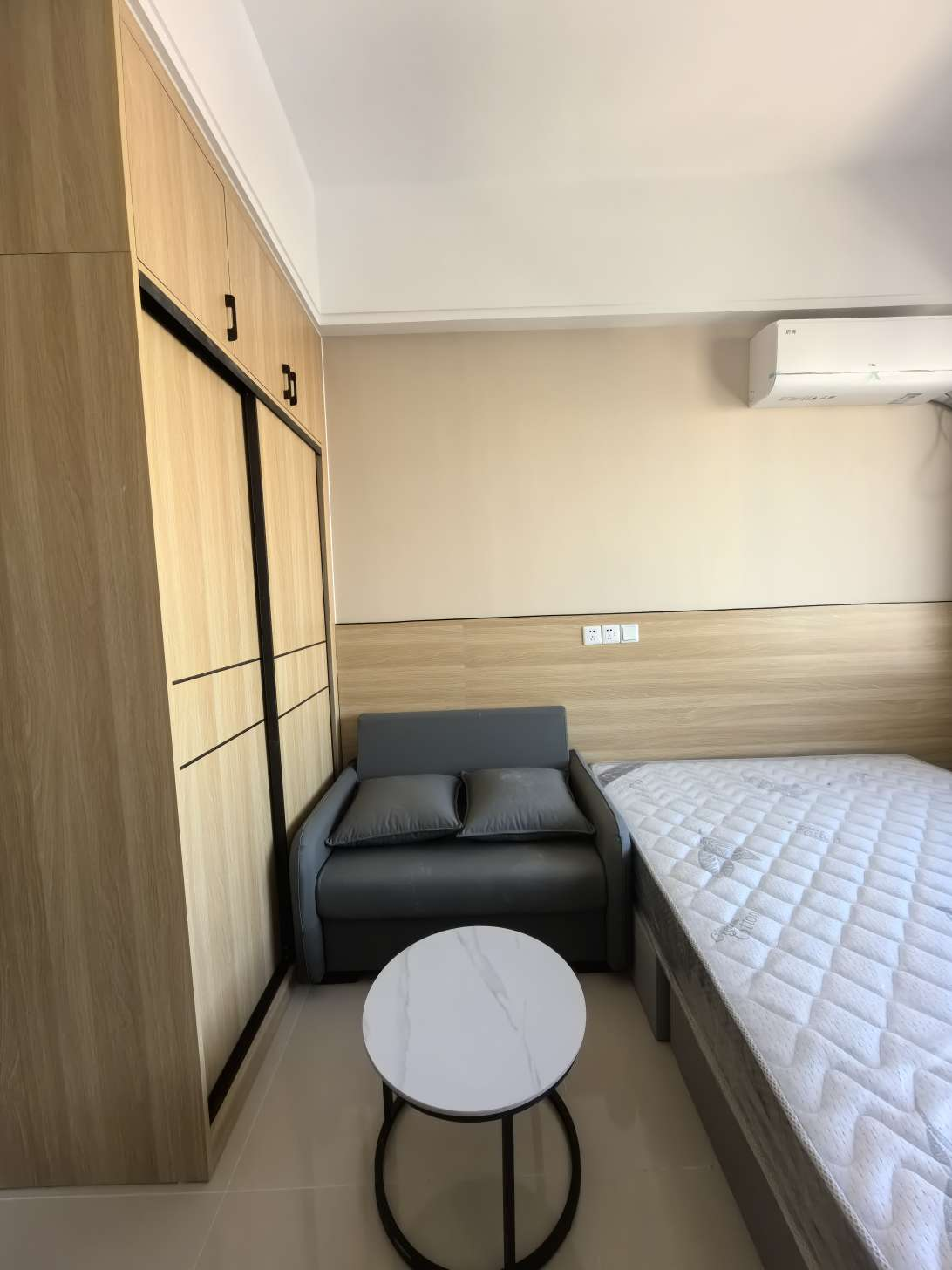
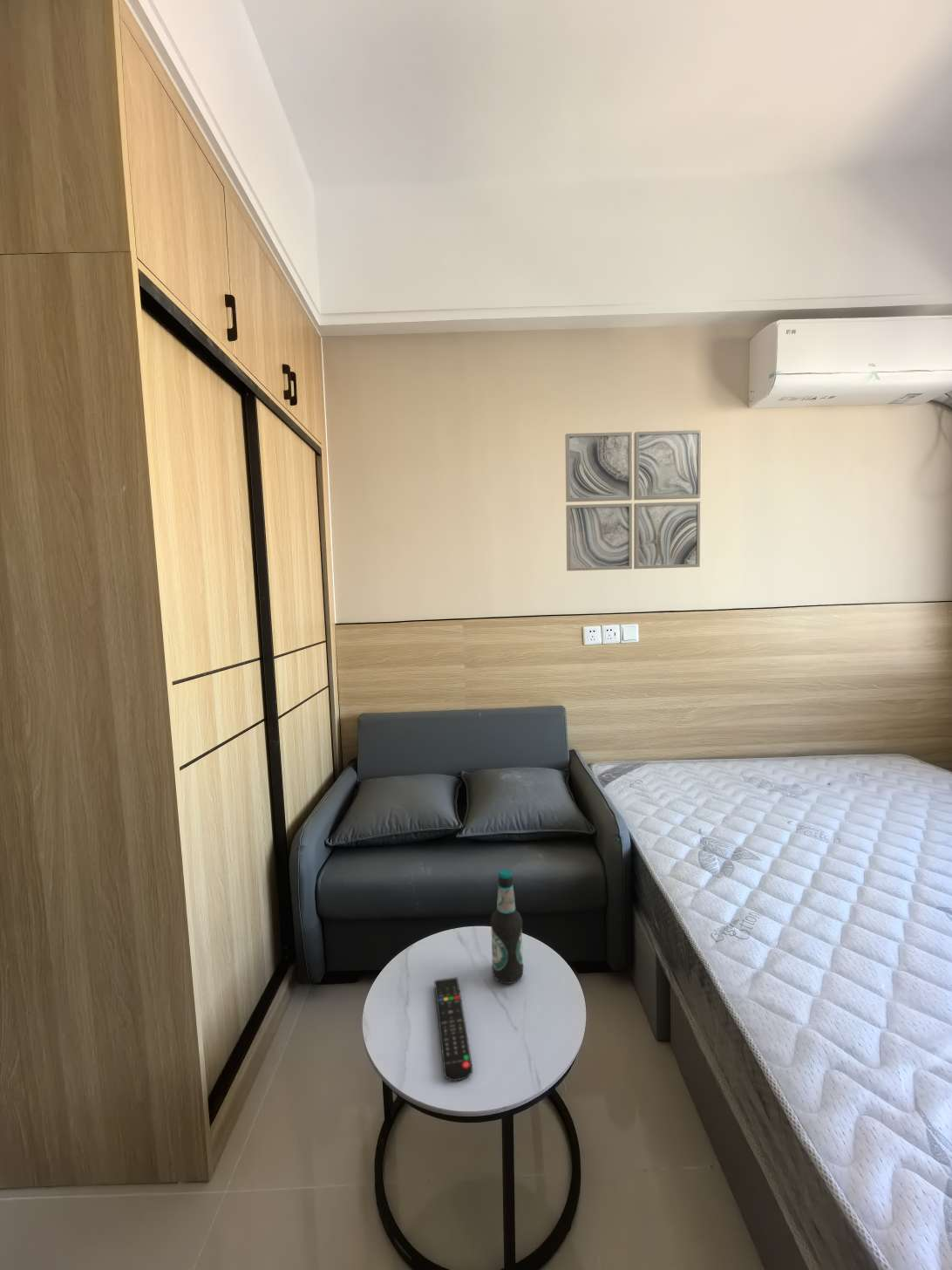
+ remote control (452, 1024)
+ bottle (507, 924)
+ wall art (631, 503)
